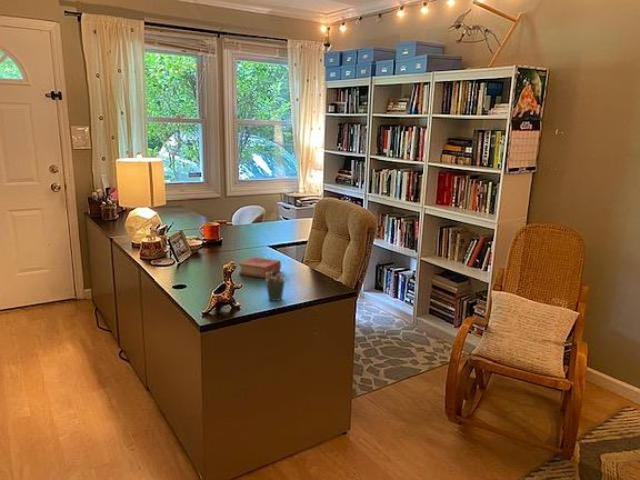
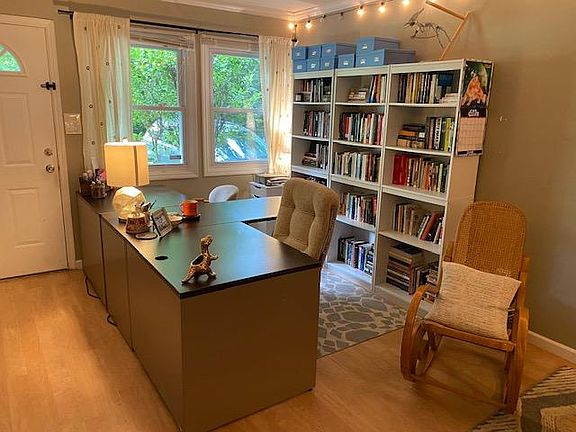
- pen holder (274, 283)
- book (260, 267)
